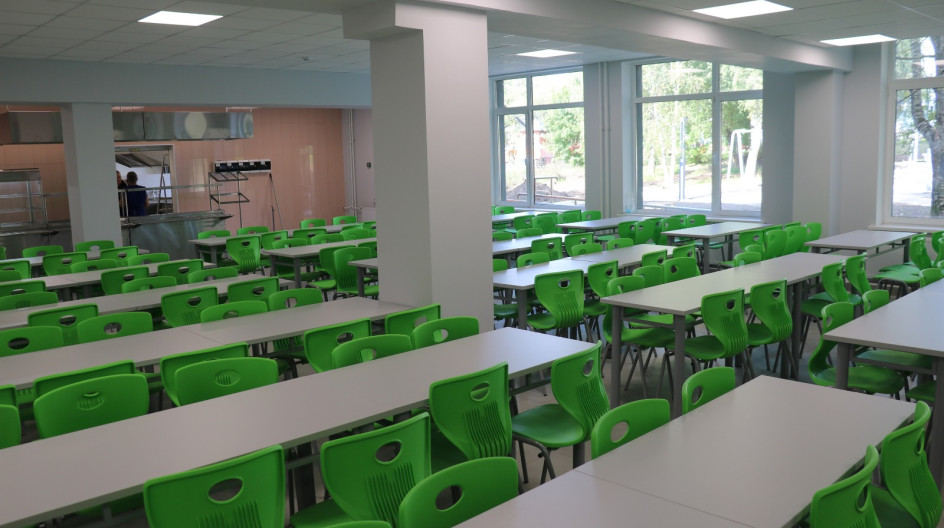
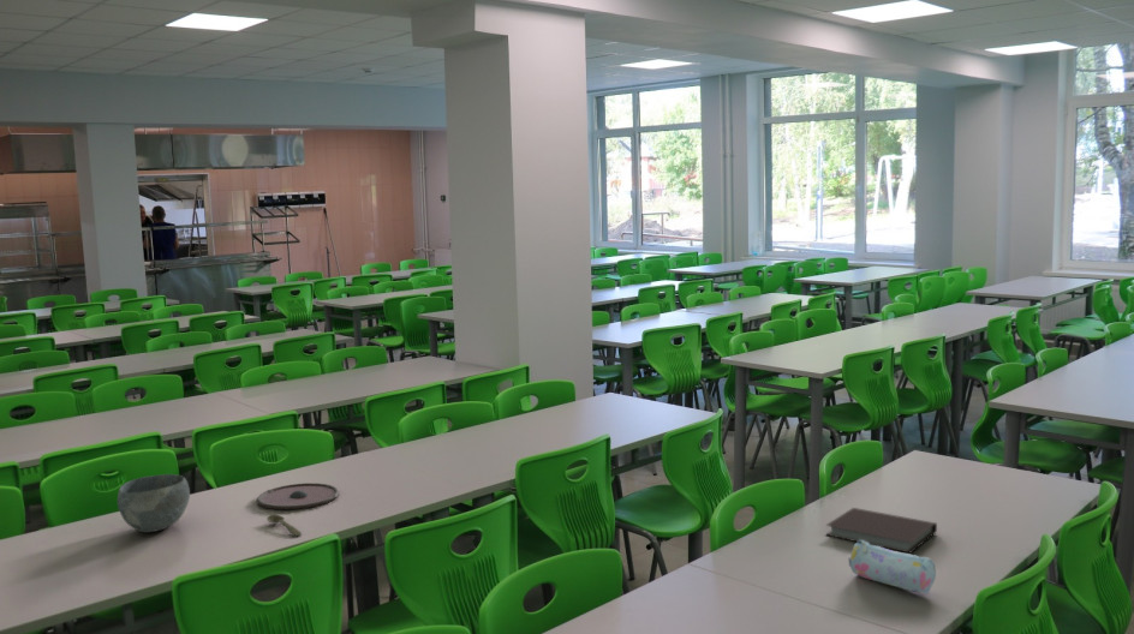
+ bowl (154, 506)
+ pencil case (891, 566)
+ notebook (881, 528)
+ plate (298, 494)
+ spoon (285, 525)
